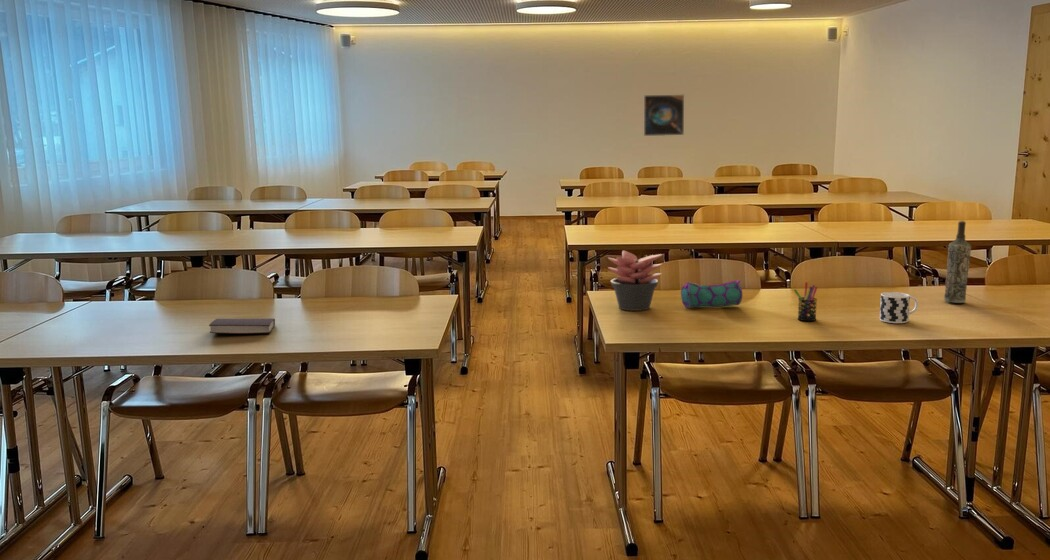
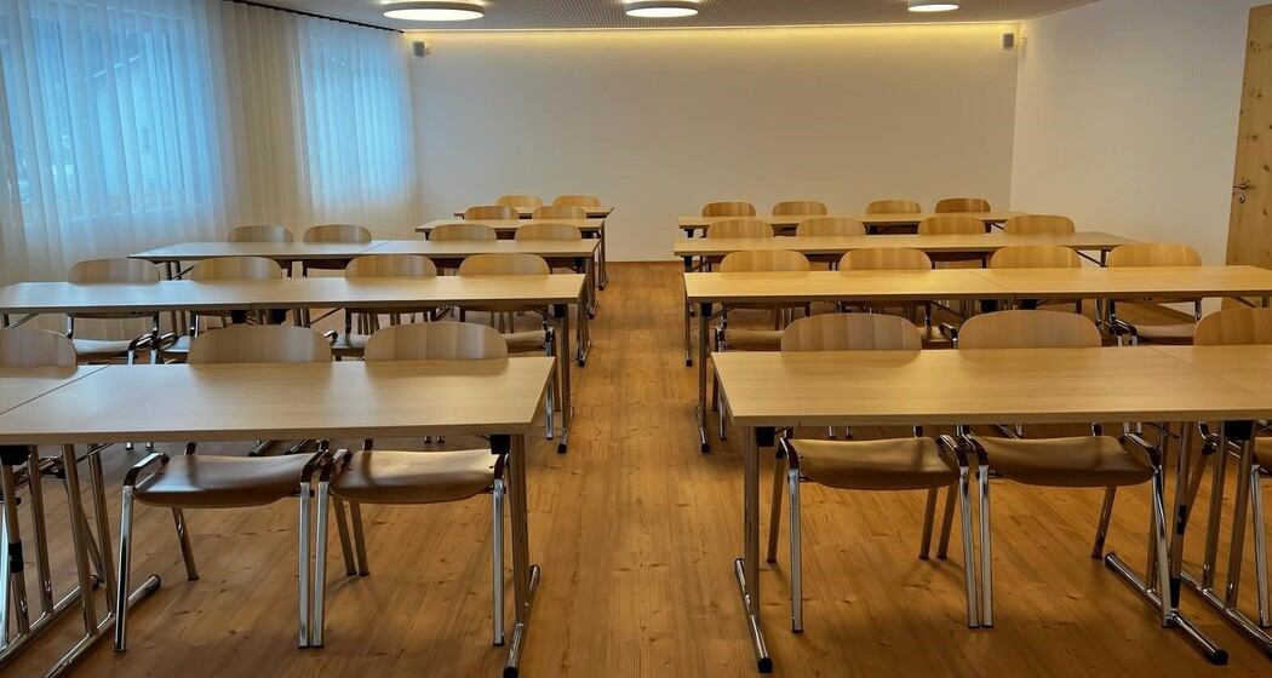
- succulent plant (634, 280)
- pen holder (805, 301)
- cup (899, 307)
- pencil case (711, 293)
- bottle (958, 261)
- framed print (663, 115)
- book (243, 325)
